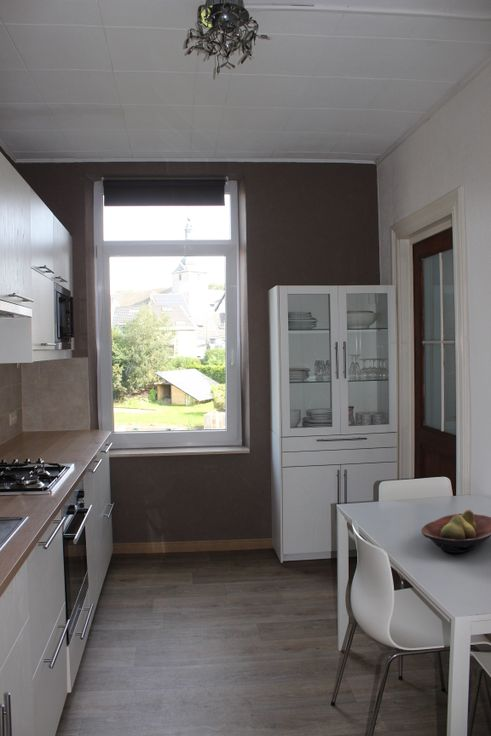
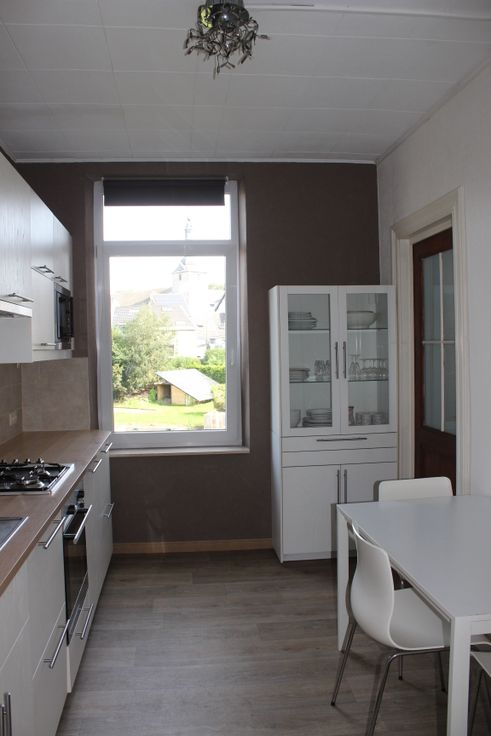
- fruit bowl (461, 527)
